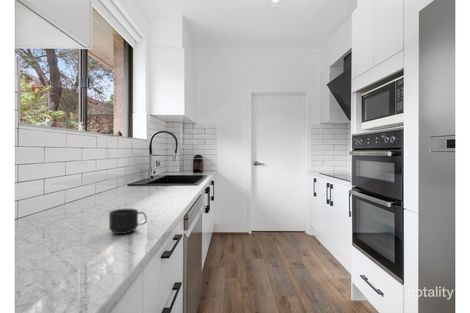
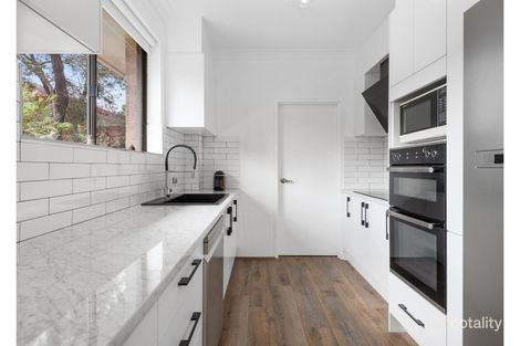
- mug (128, 221)
